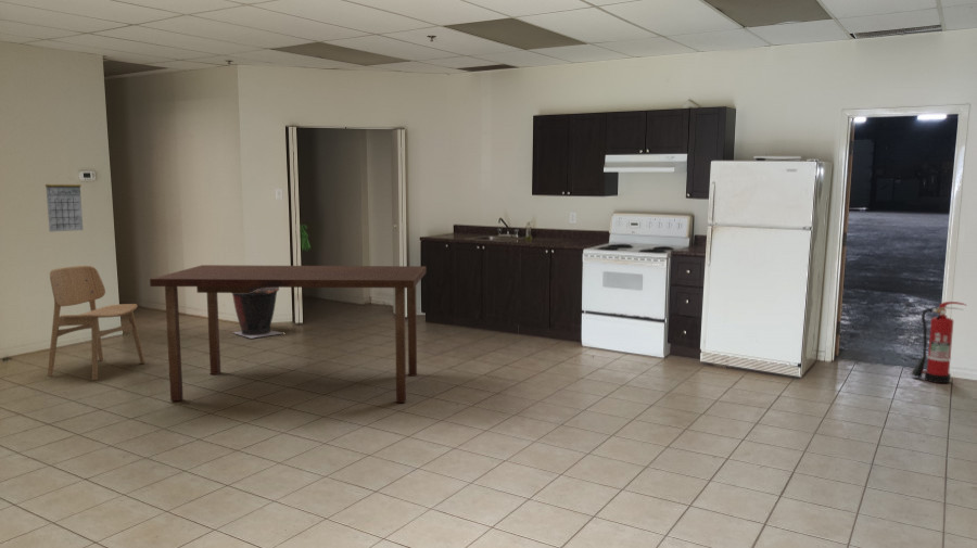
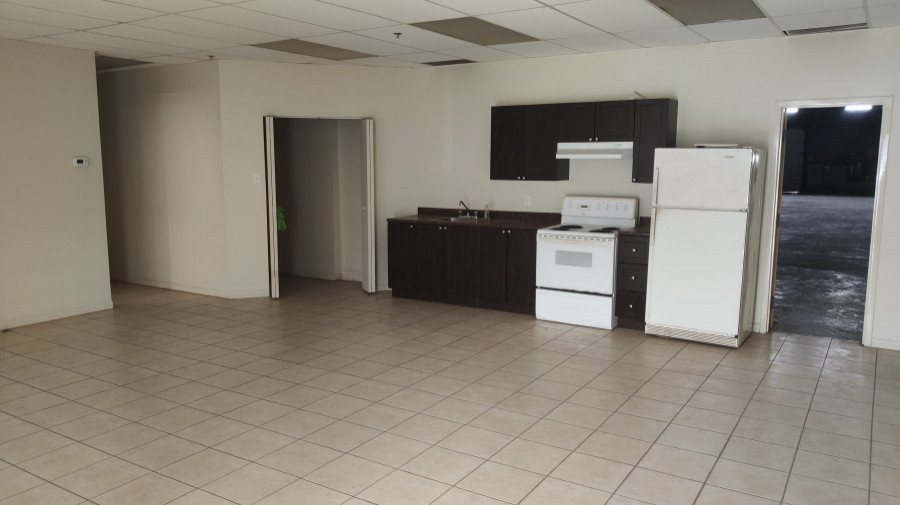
- trash can (254, 308)
- calendar (64, 202)
- desk (300, 286)
- dining chair (94, 319)
- fire extinguisher (938, 341)
